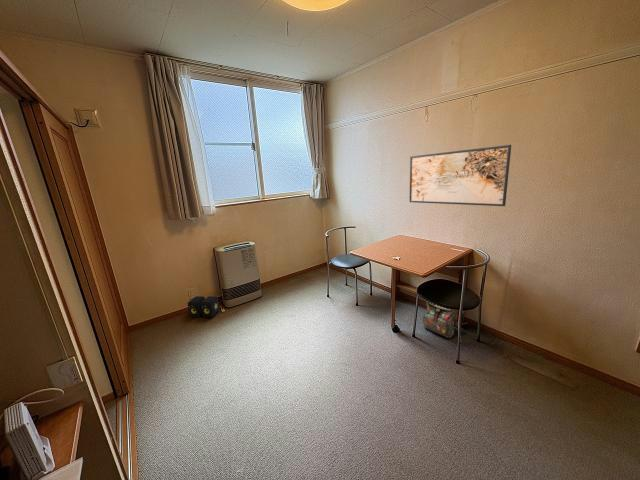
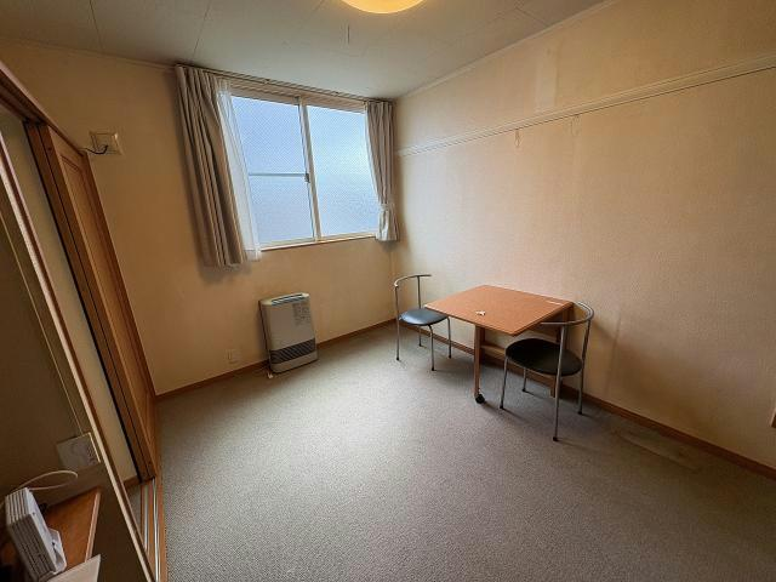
- backpack (446, 312)
- speaker (203, 306)
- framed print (451, 178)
